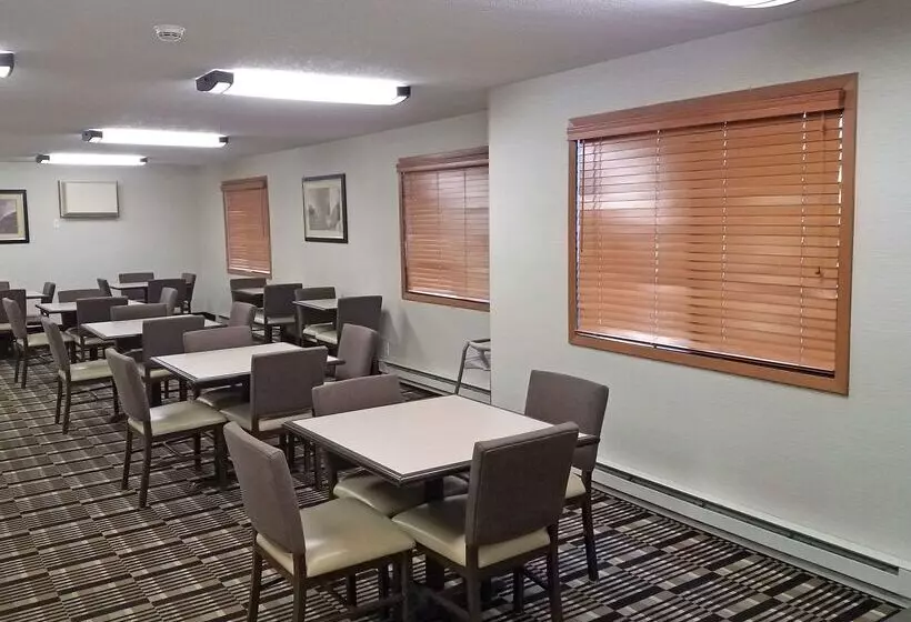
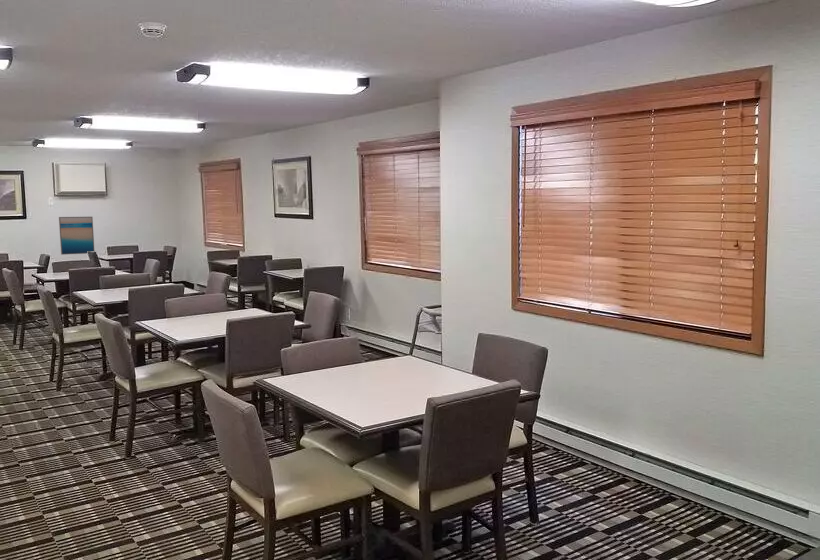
+ wall art (76, 235)
